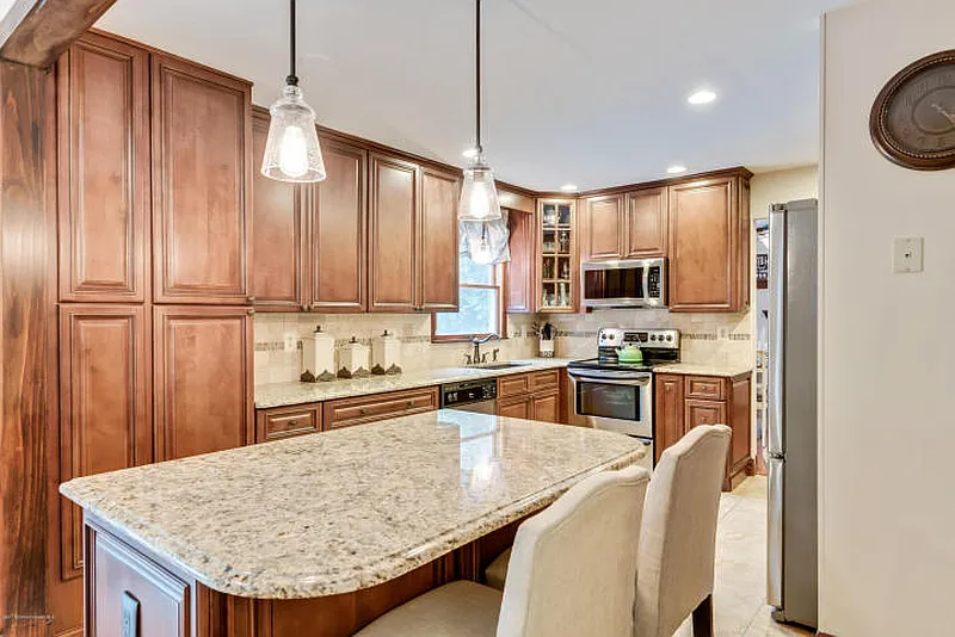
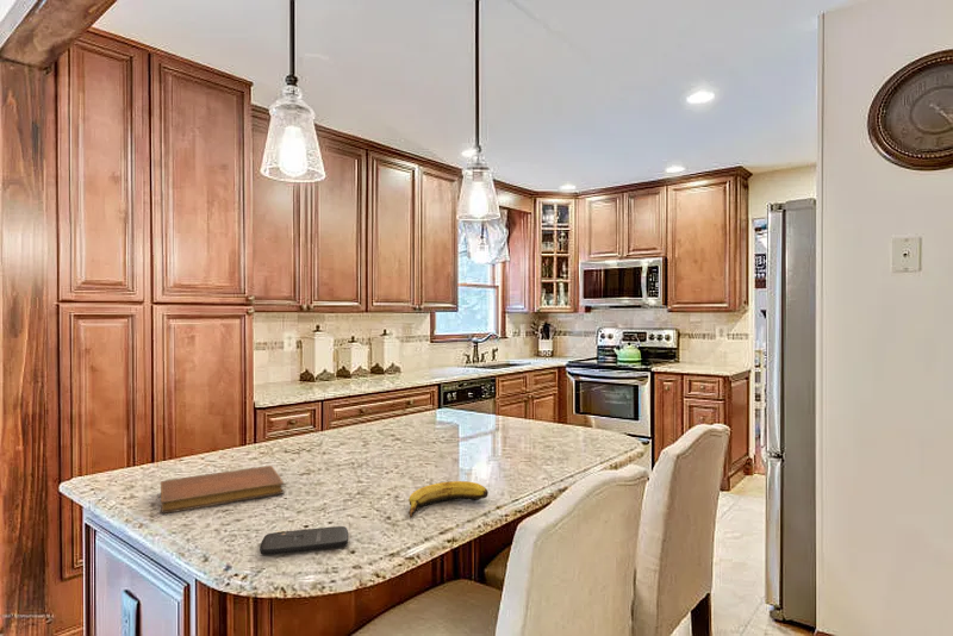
+ banana (441, 495)
+ smartphone (305, 540)
+ notebook (222, 486)
